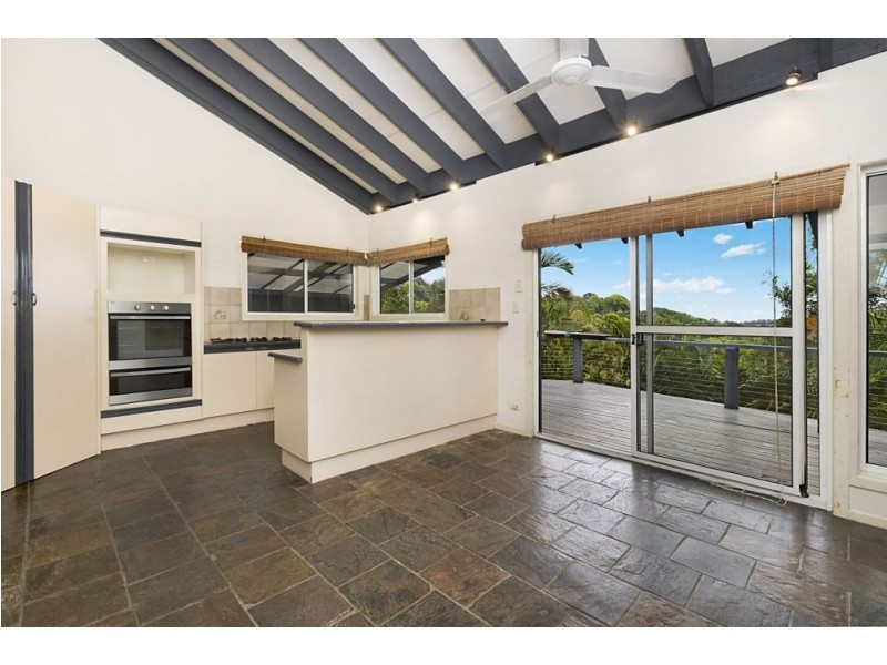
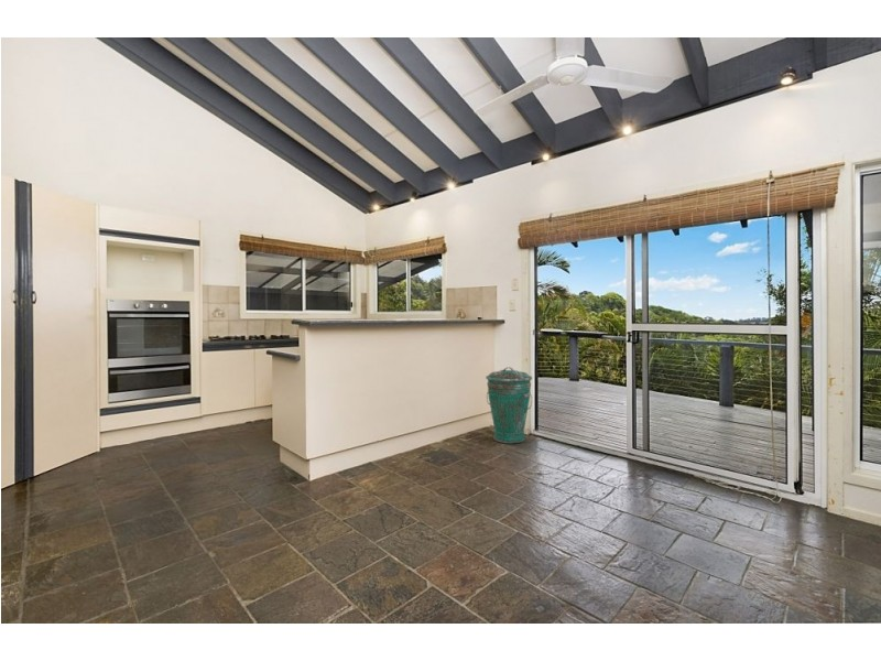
+ trash can (509, 403)
